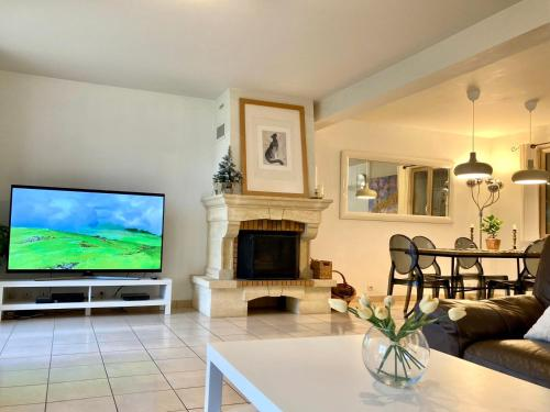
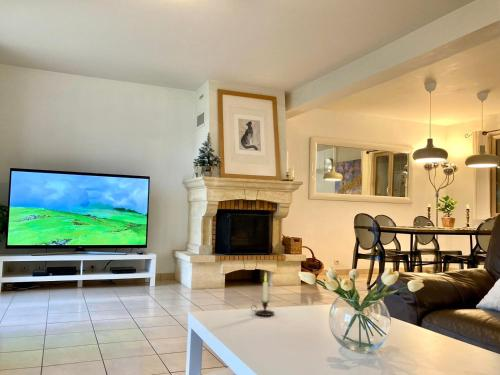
+ candle (263, 292)
